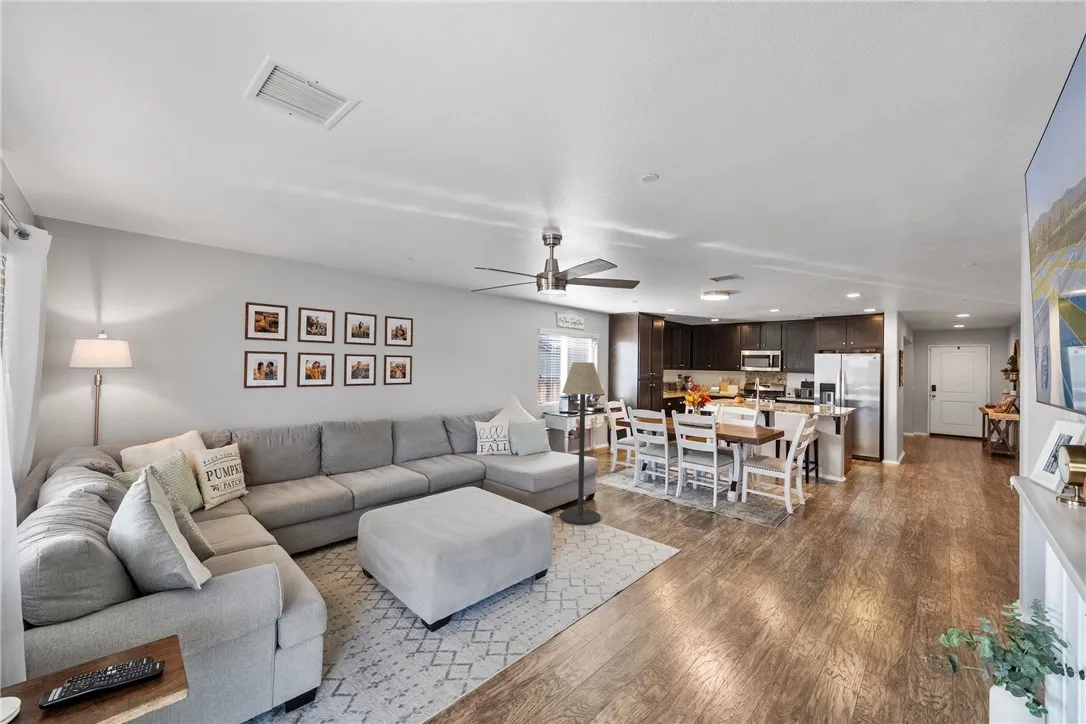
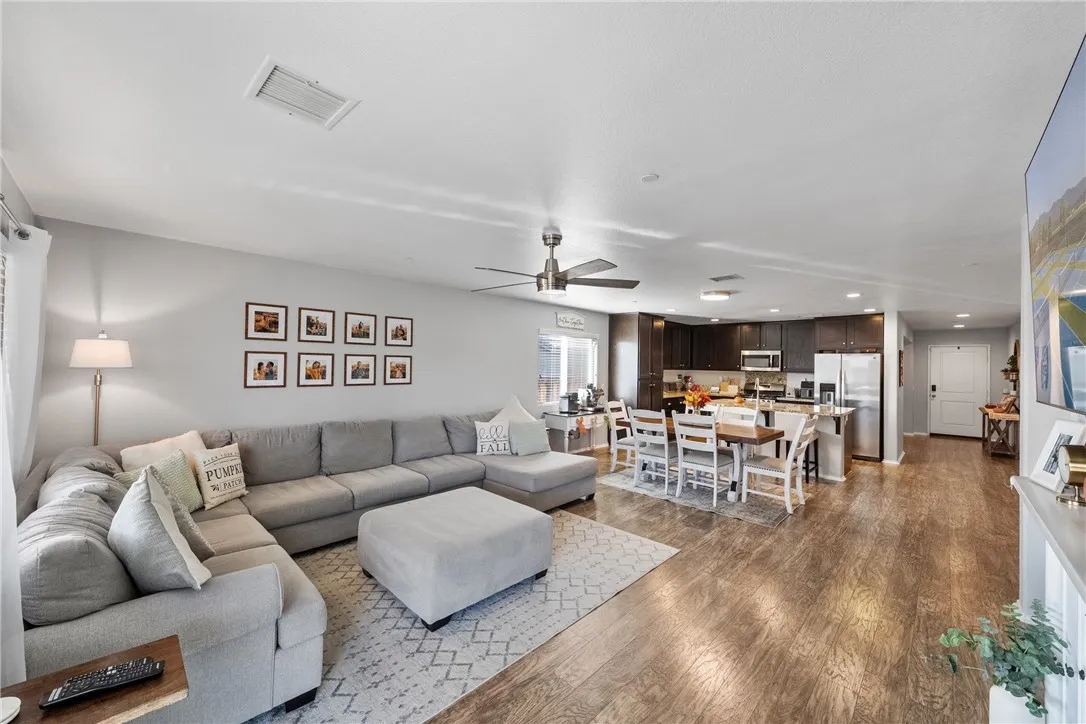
- floor lamp (581, 439)
